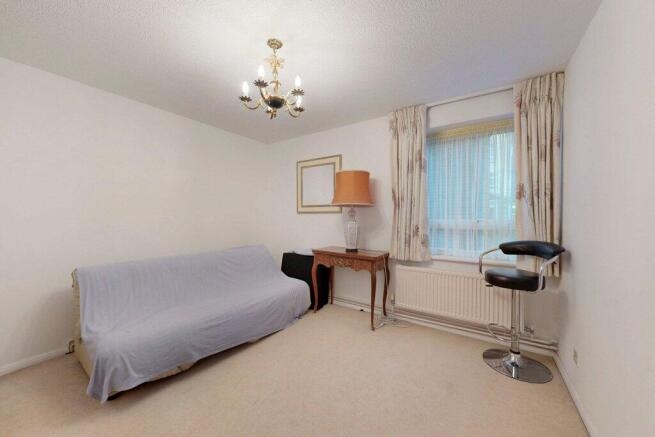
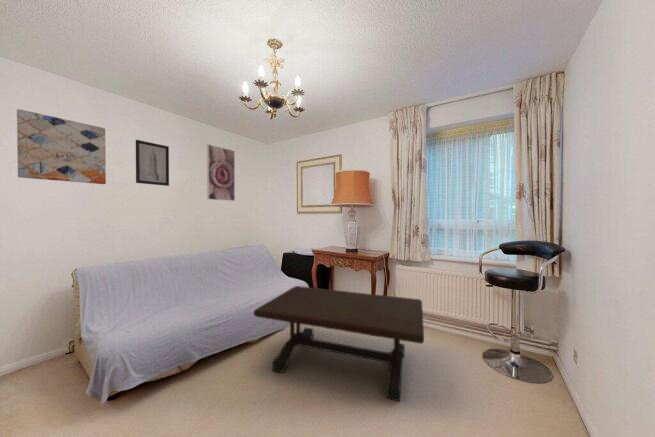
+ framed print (221, 174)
+ coffee table (342, 330)
+ wall art (65, 150)
+ wall art (153, 163)
